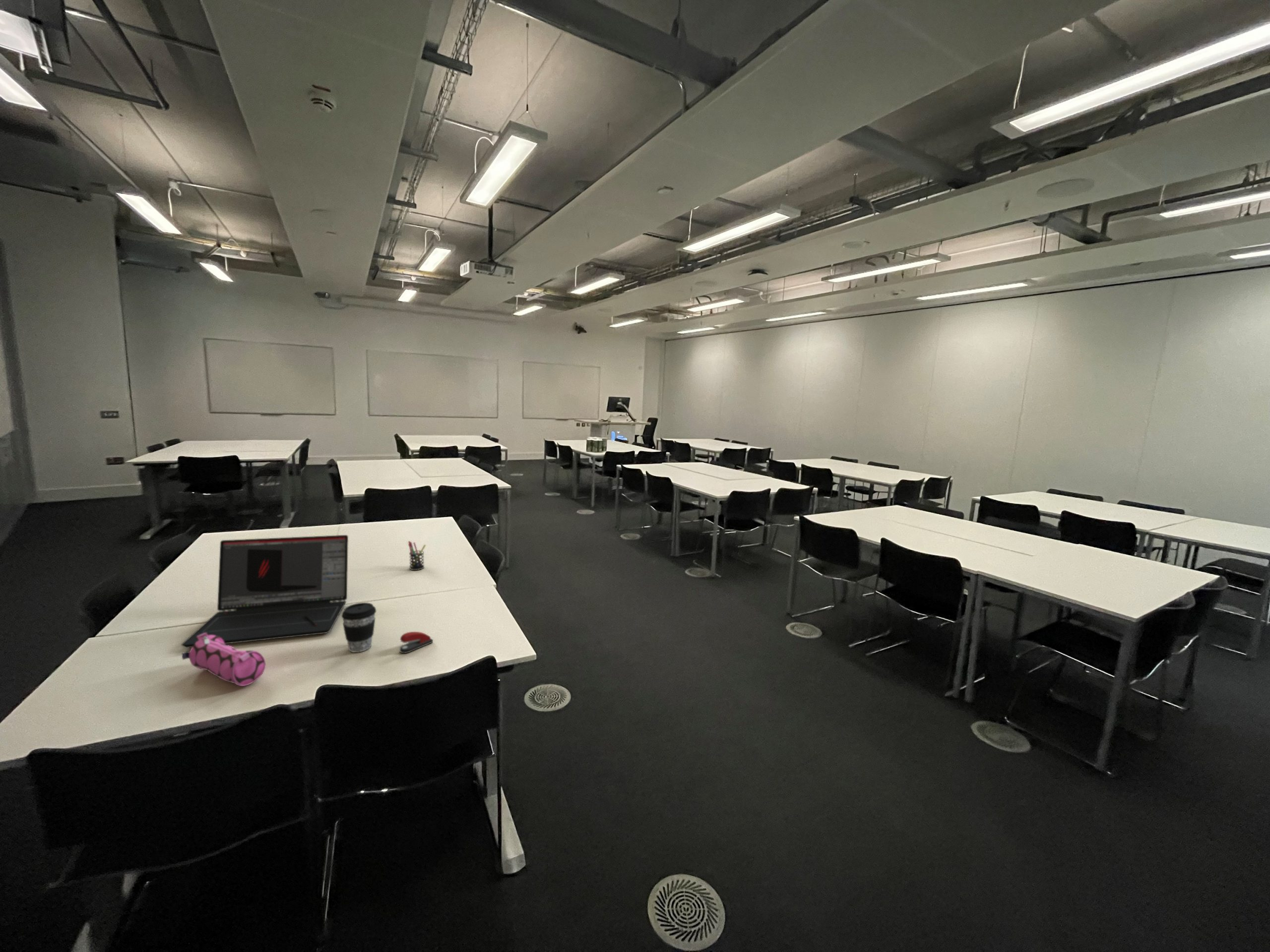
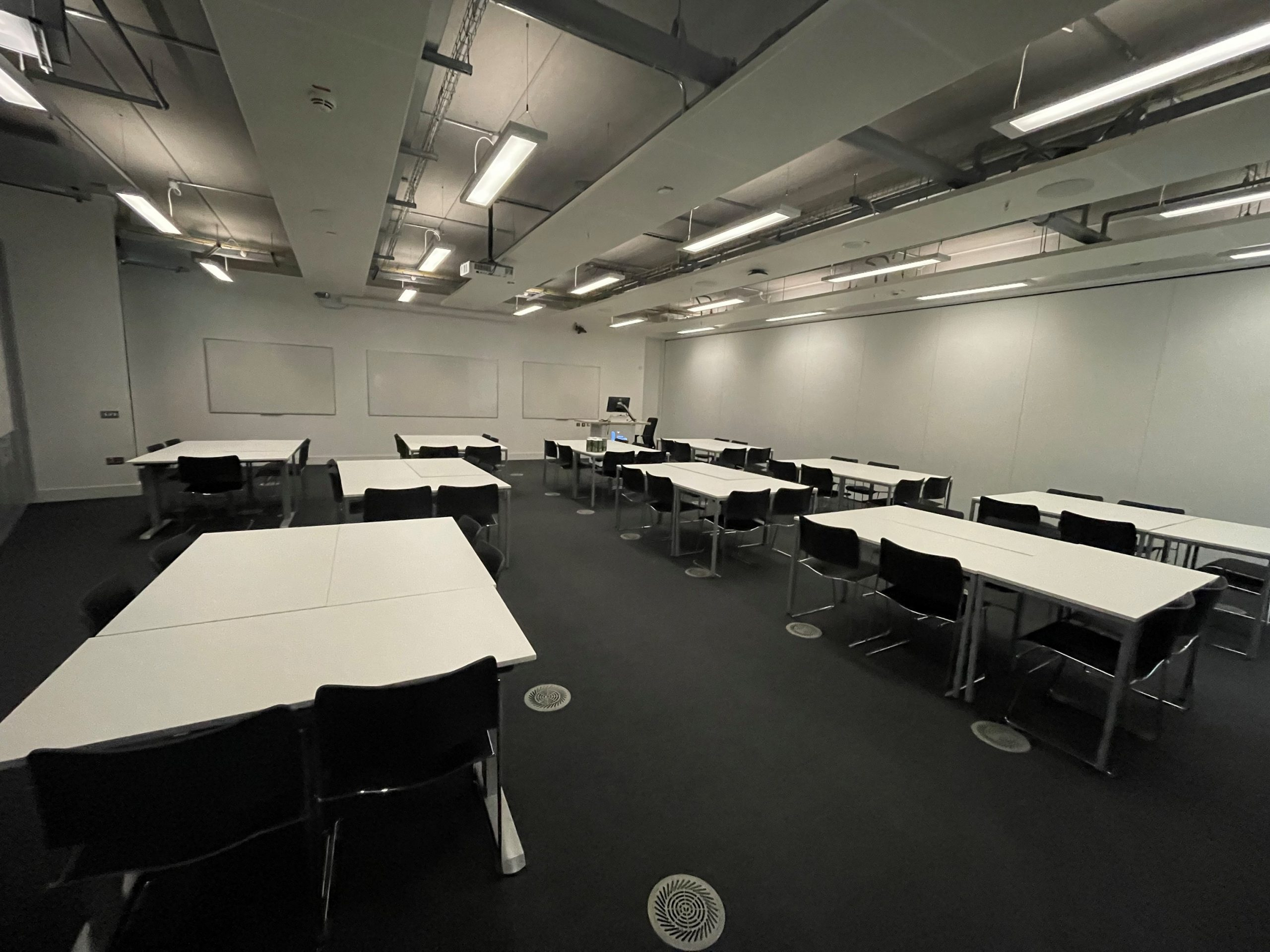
- coffee cup (359, 628)
- laptop (274, 585)
- pen holder (415, 555)
- stapler (415, 639)
- pencil case (226, 658)
